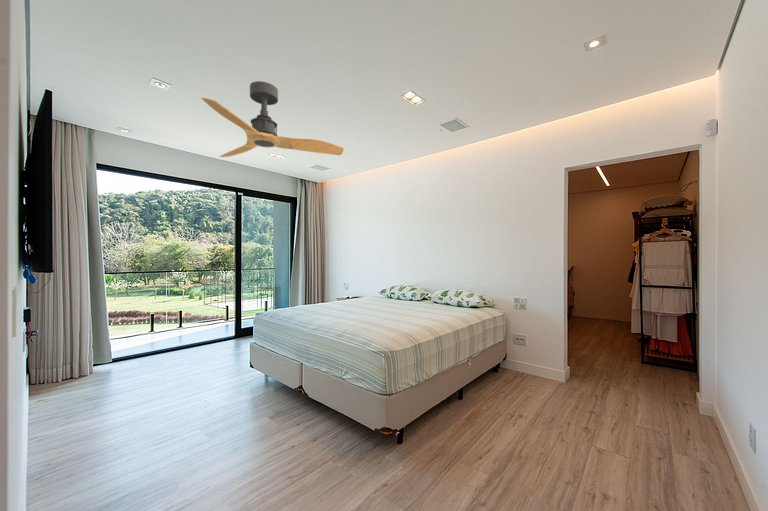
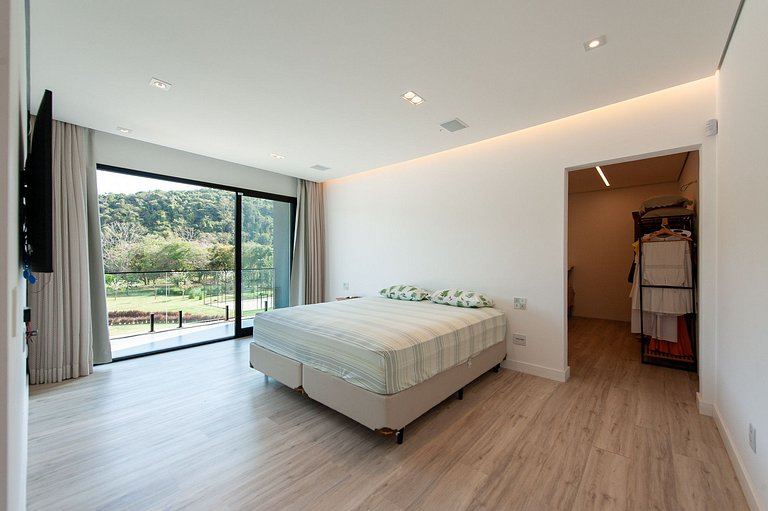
- ceiling fan (275, 122)
